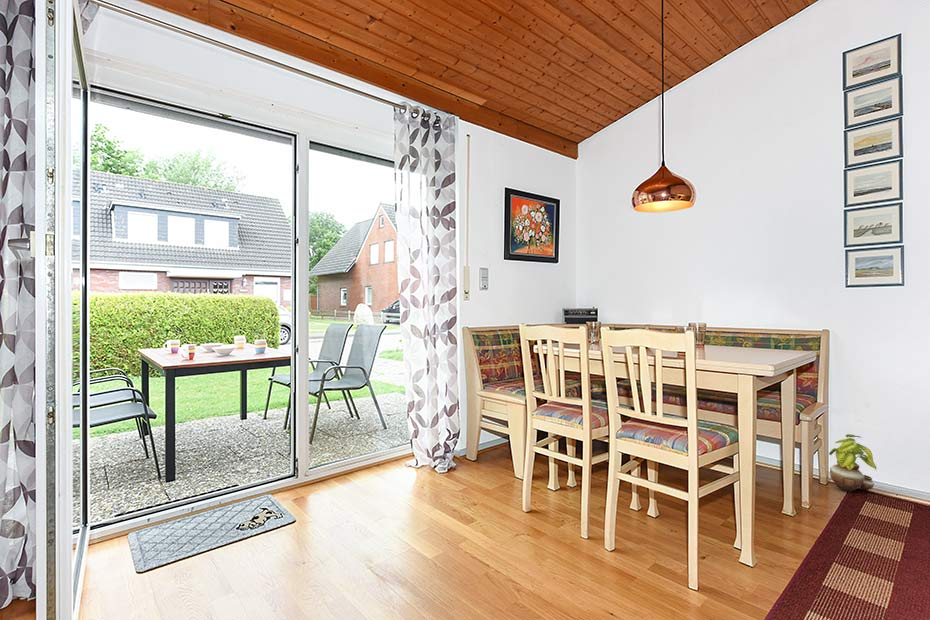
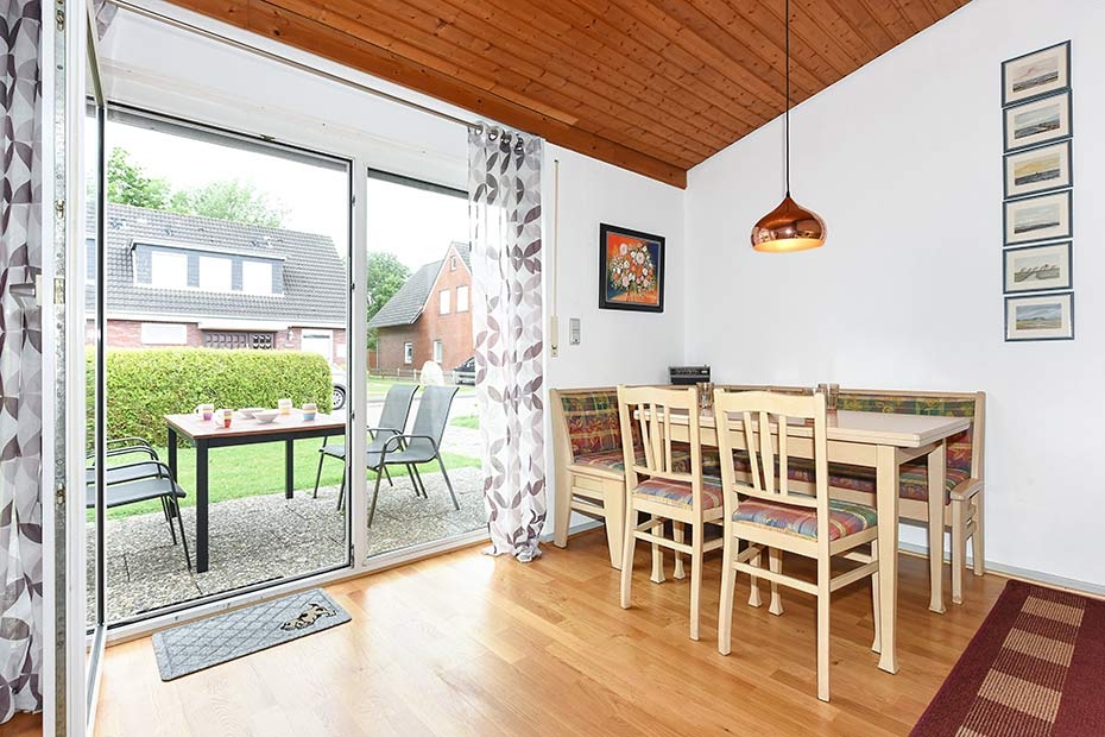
- potted plant (852, 462)
